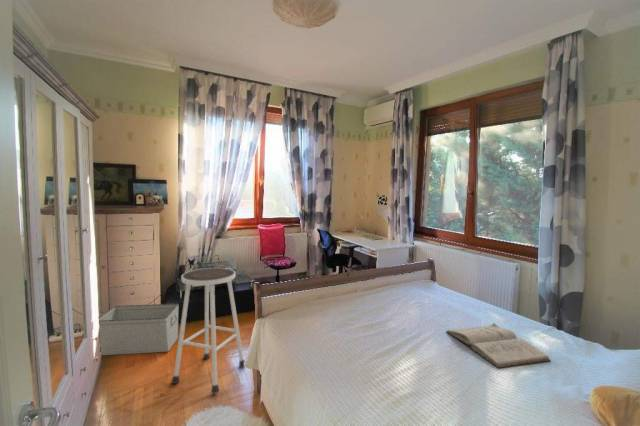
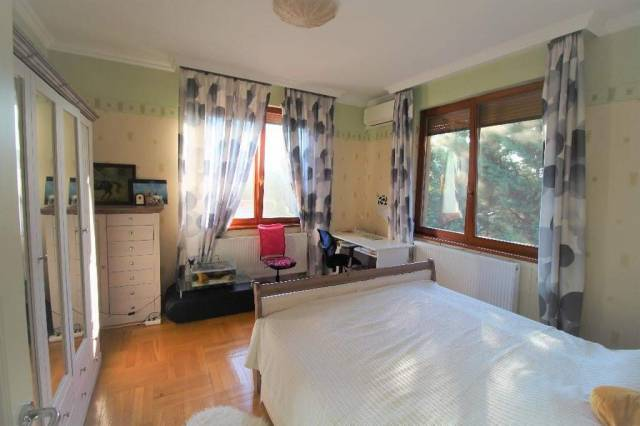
- storage bin (140, 328)
- book (493, 340)
- stool (209, 325)
